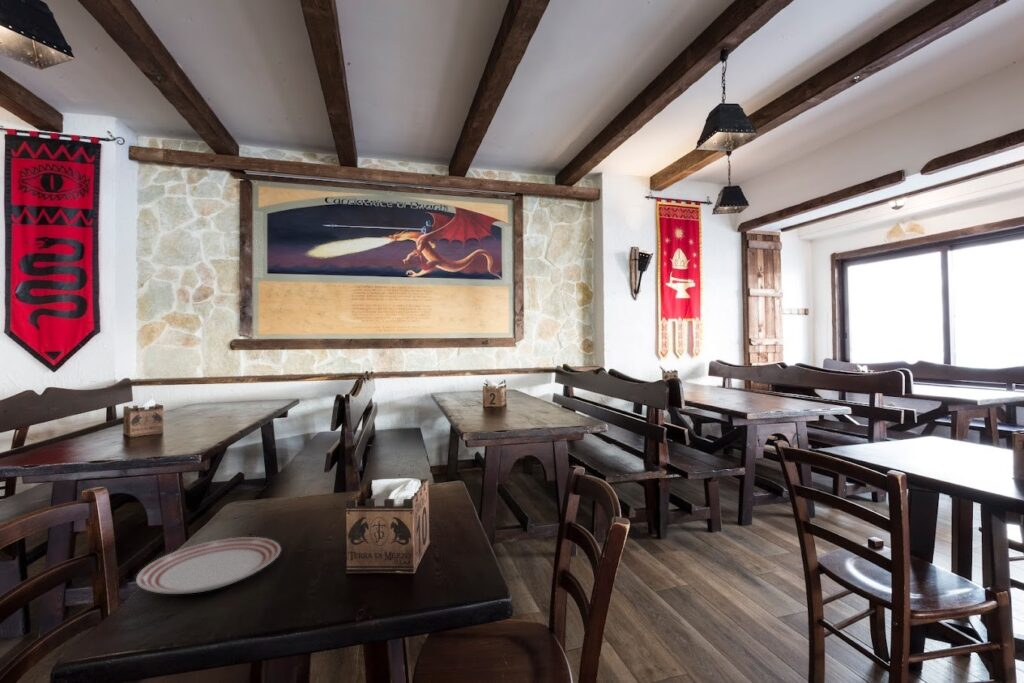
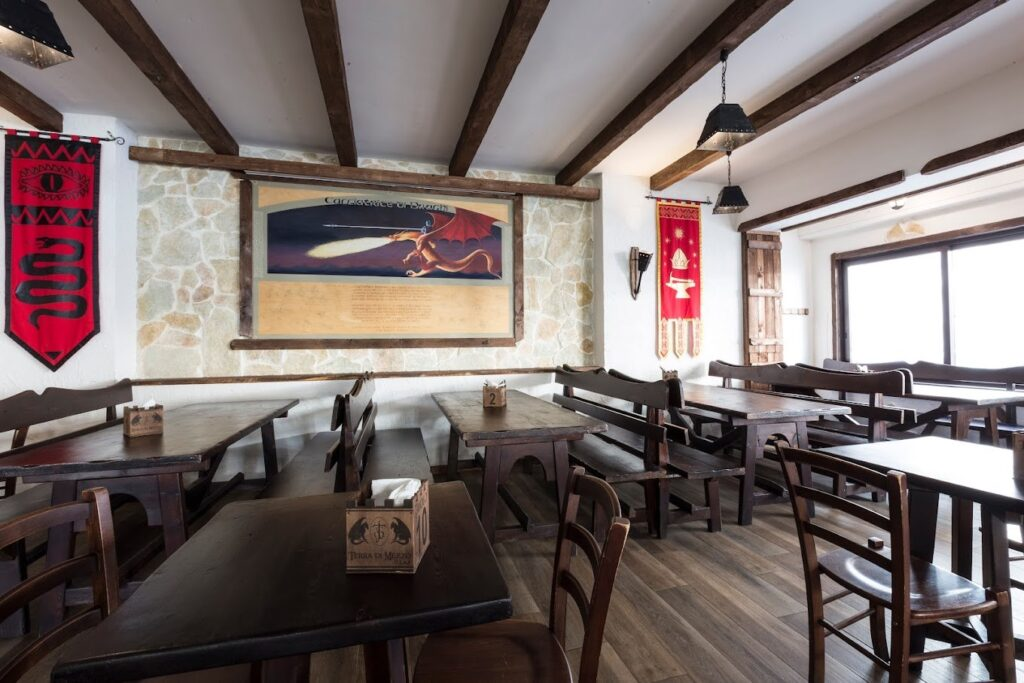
- dinner plate (213, 566)
